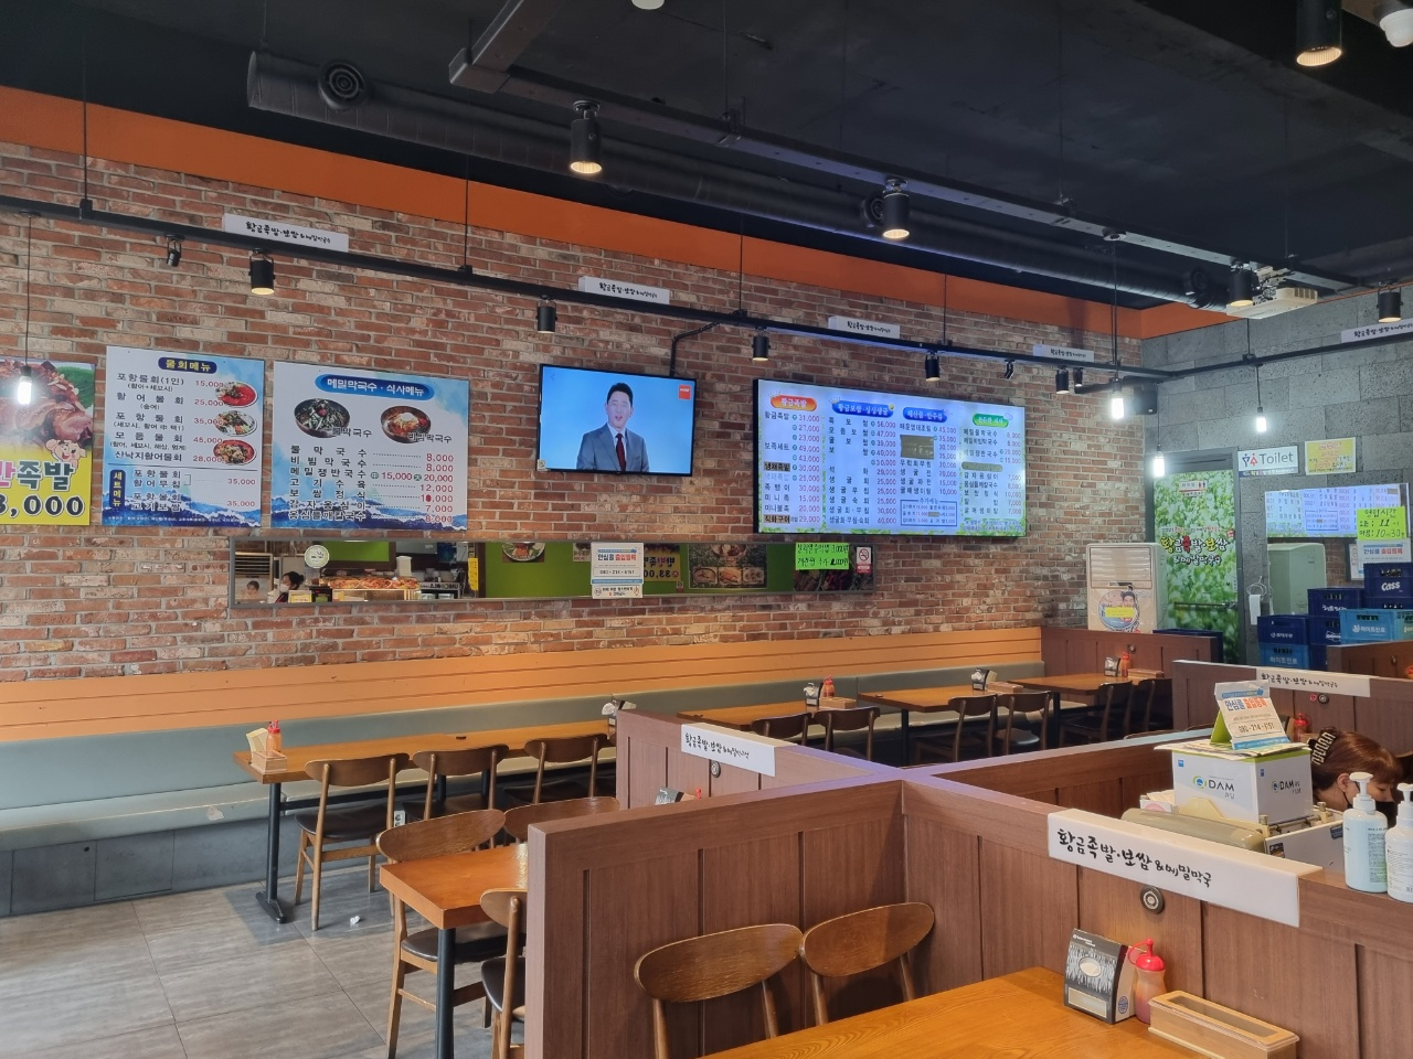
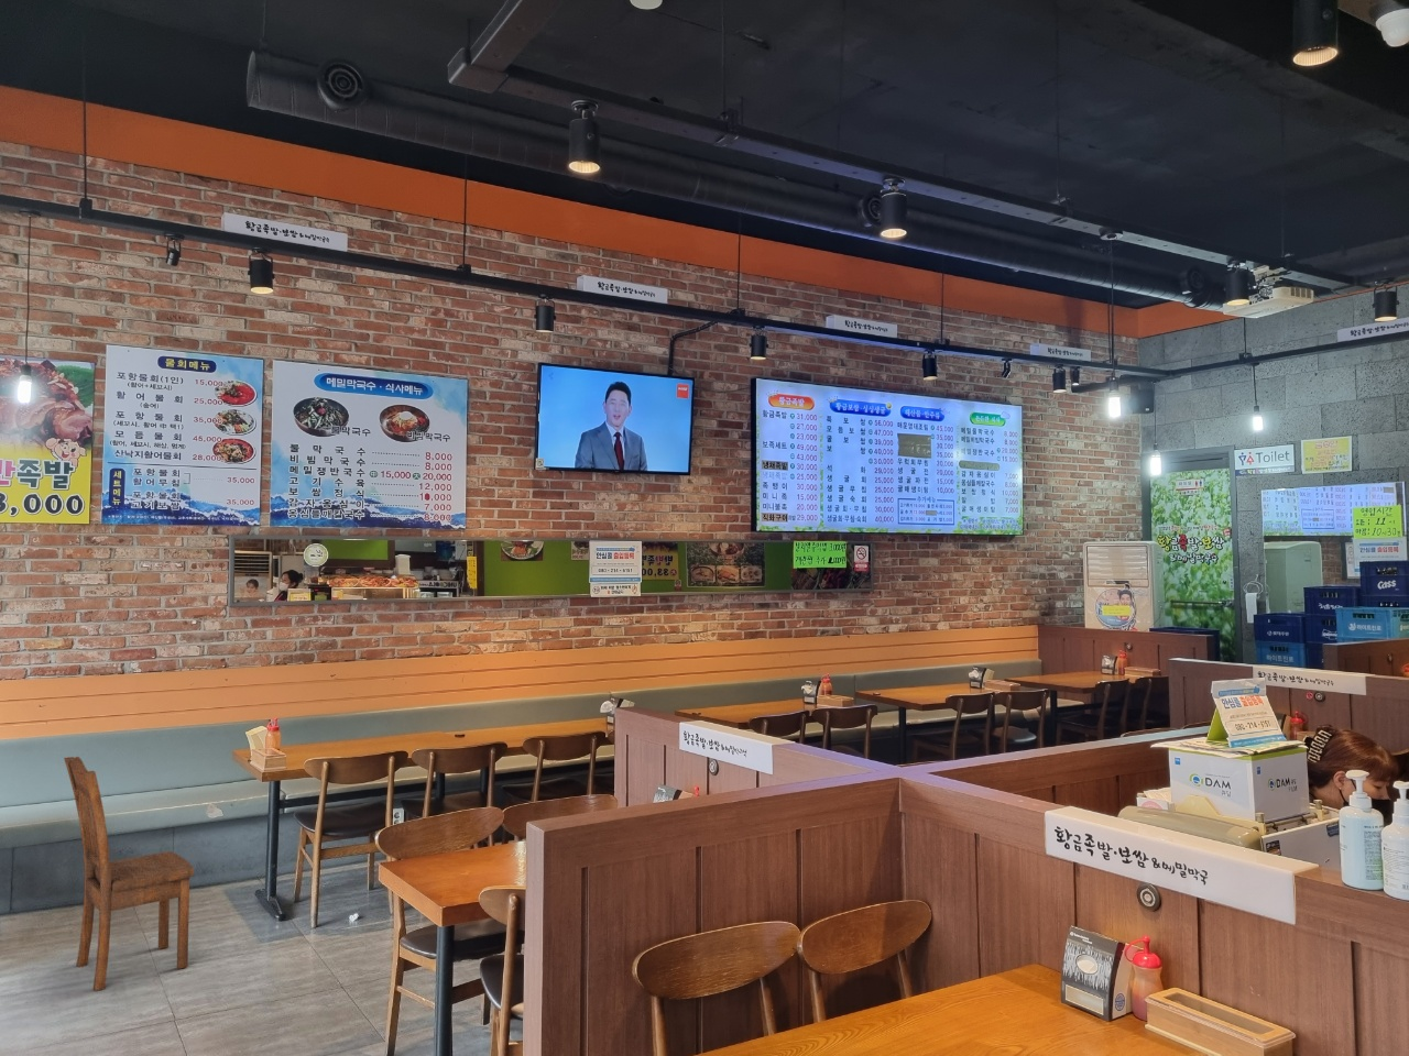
+ dining chair (130, 859)
